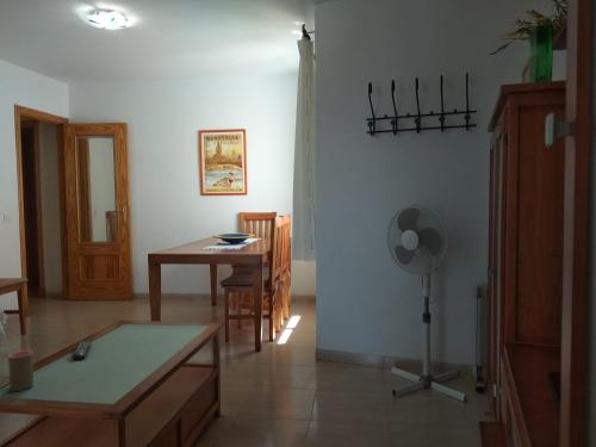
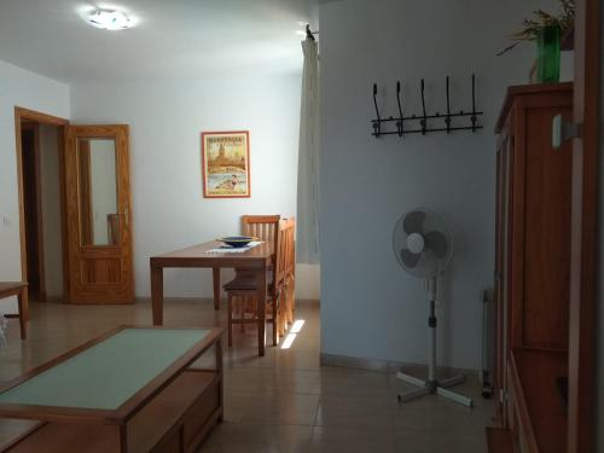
- cup (20, 370)
- remote control (82, 349)
